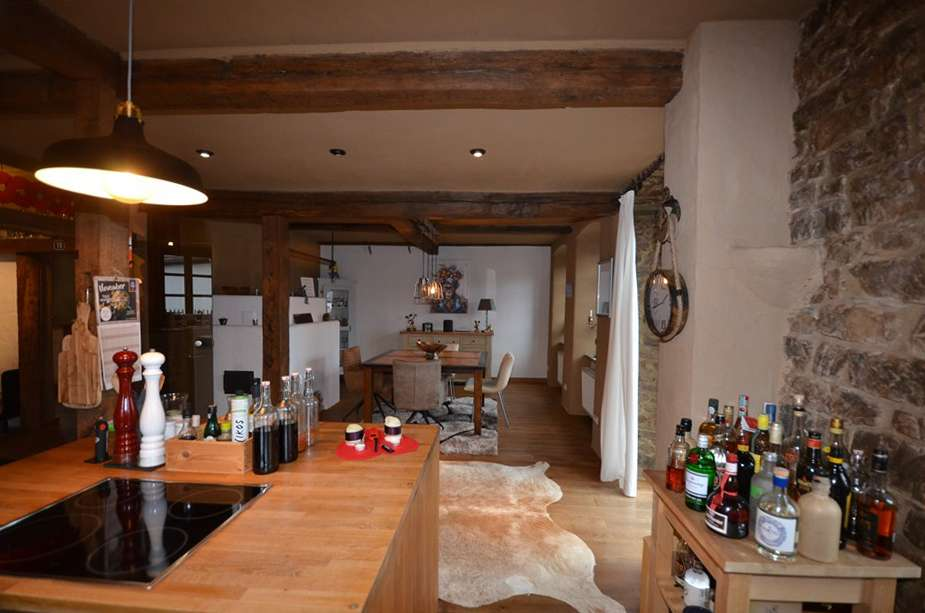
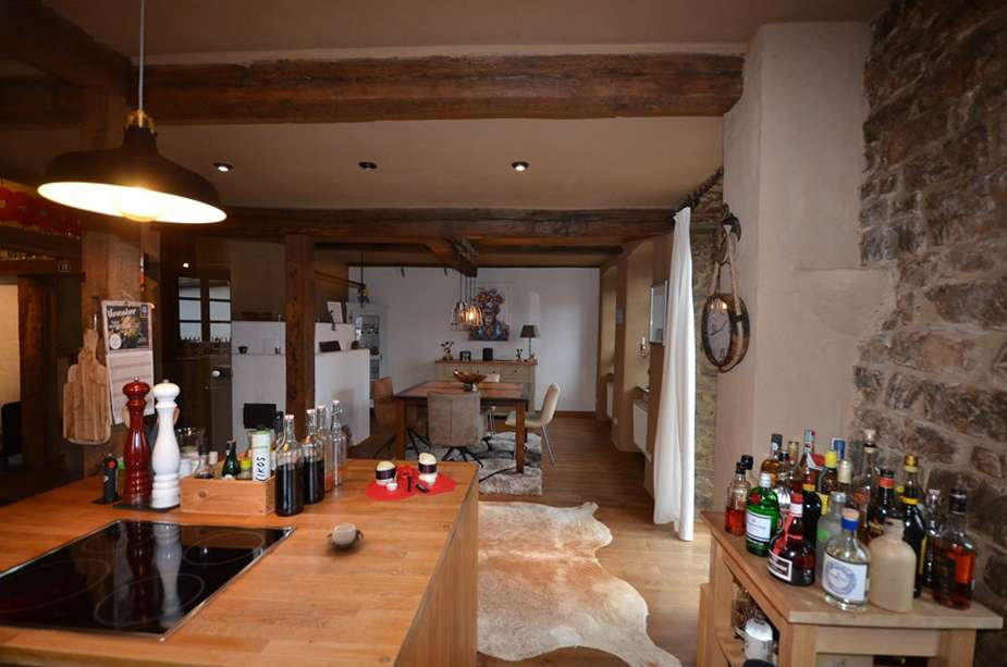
+ cup (344, 535)
